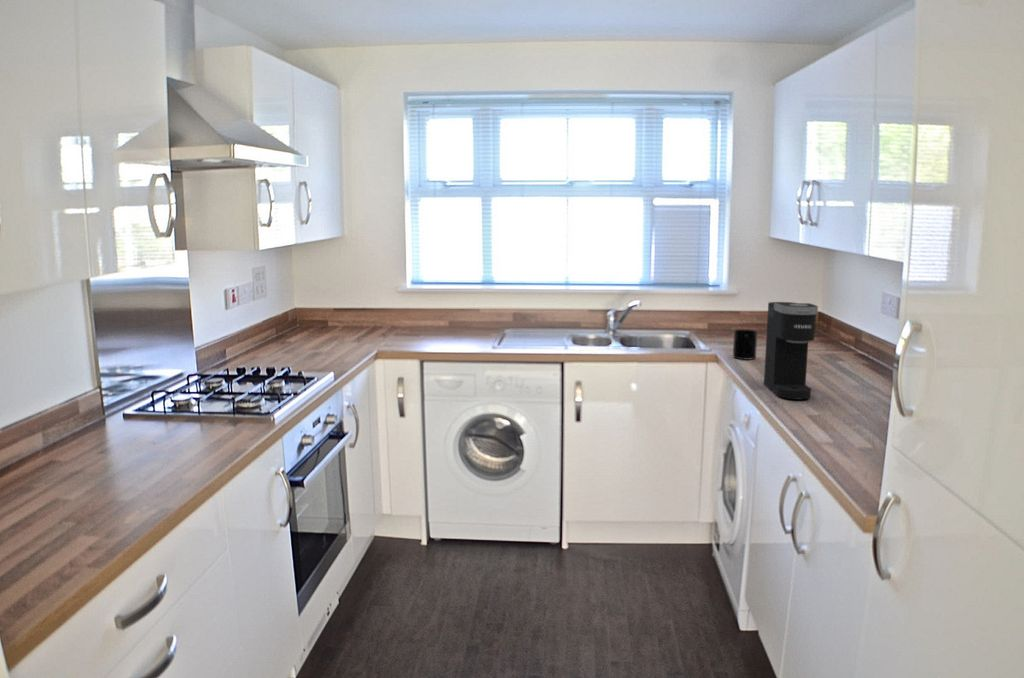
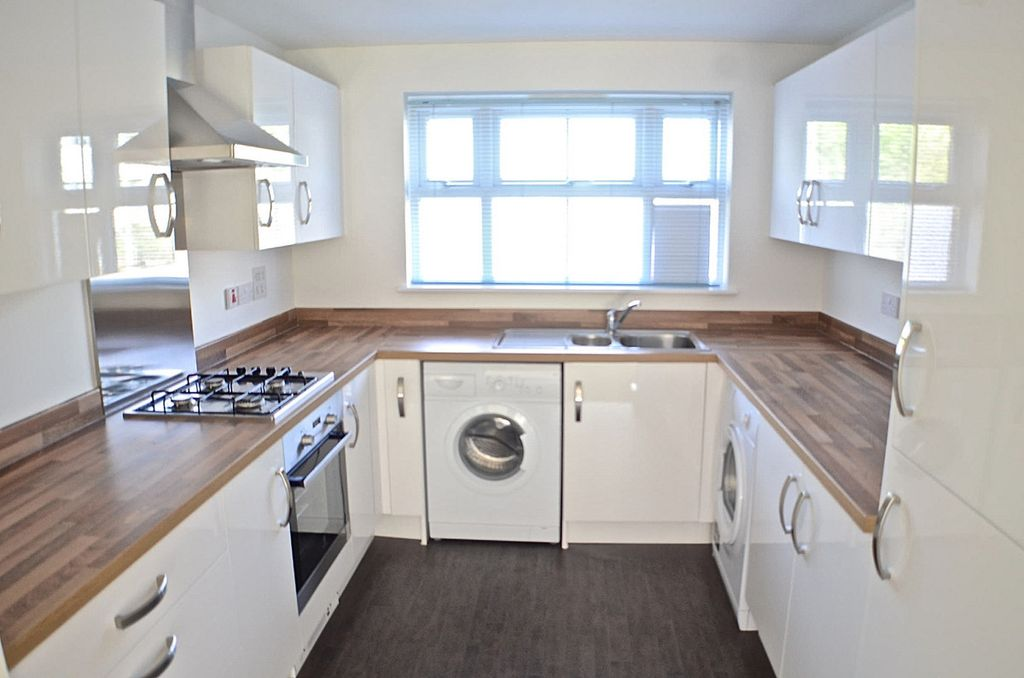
- mug (745, 345)
- coffee maker (789, 347)
